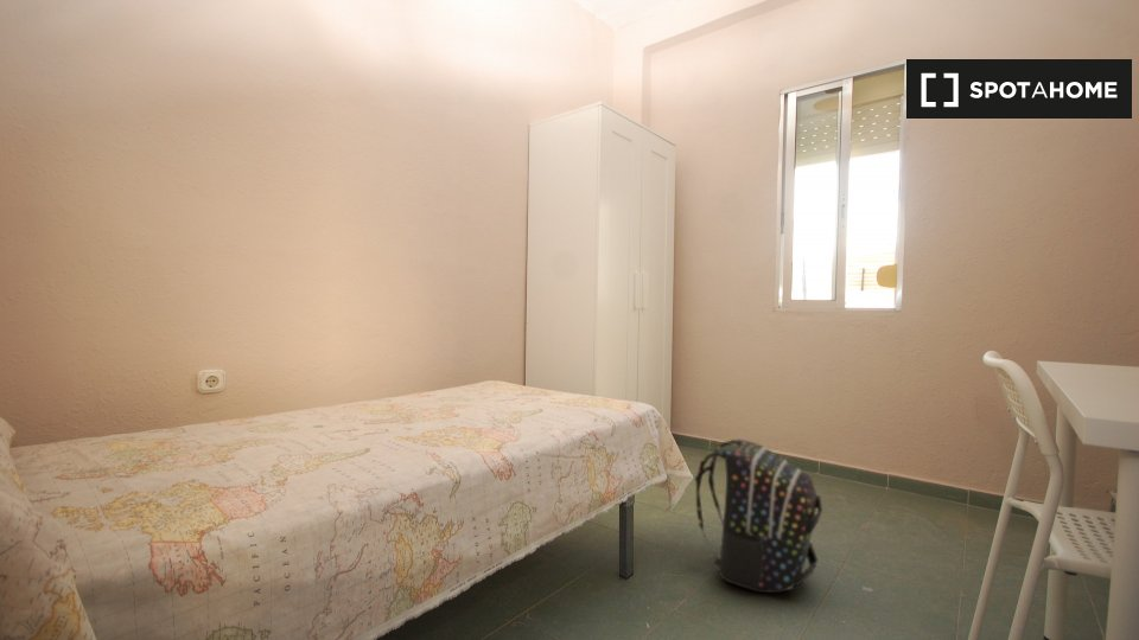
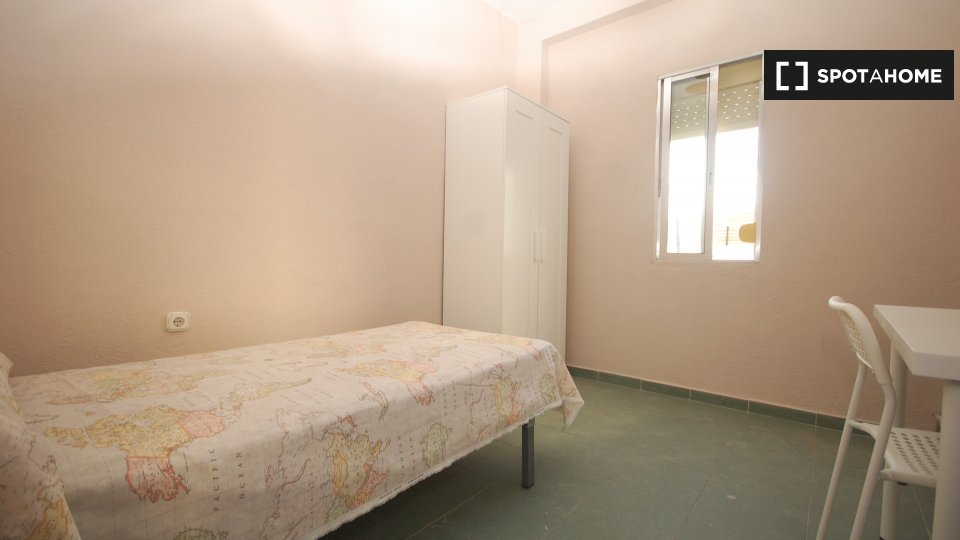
- backpack (756, 512)
